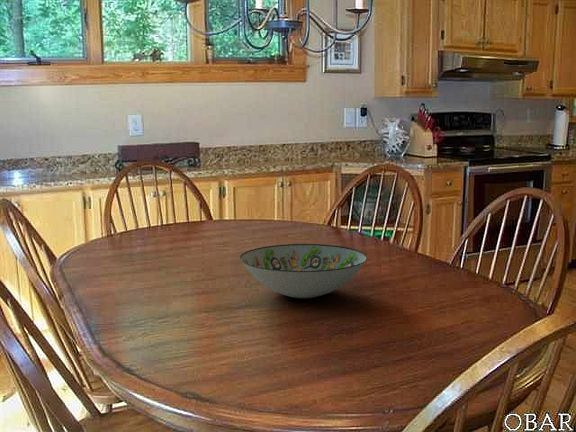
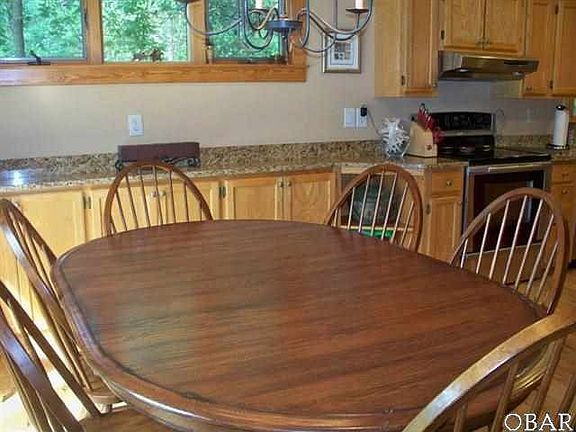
- decorative bowl (303, 275)
